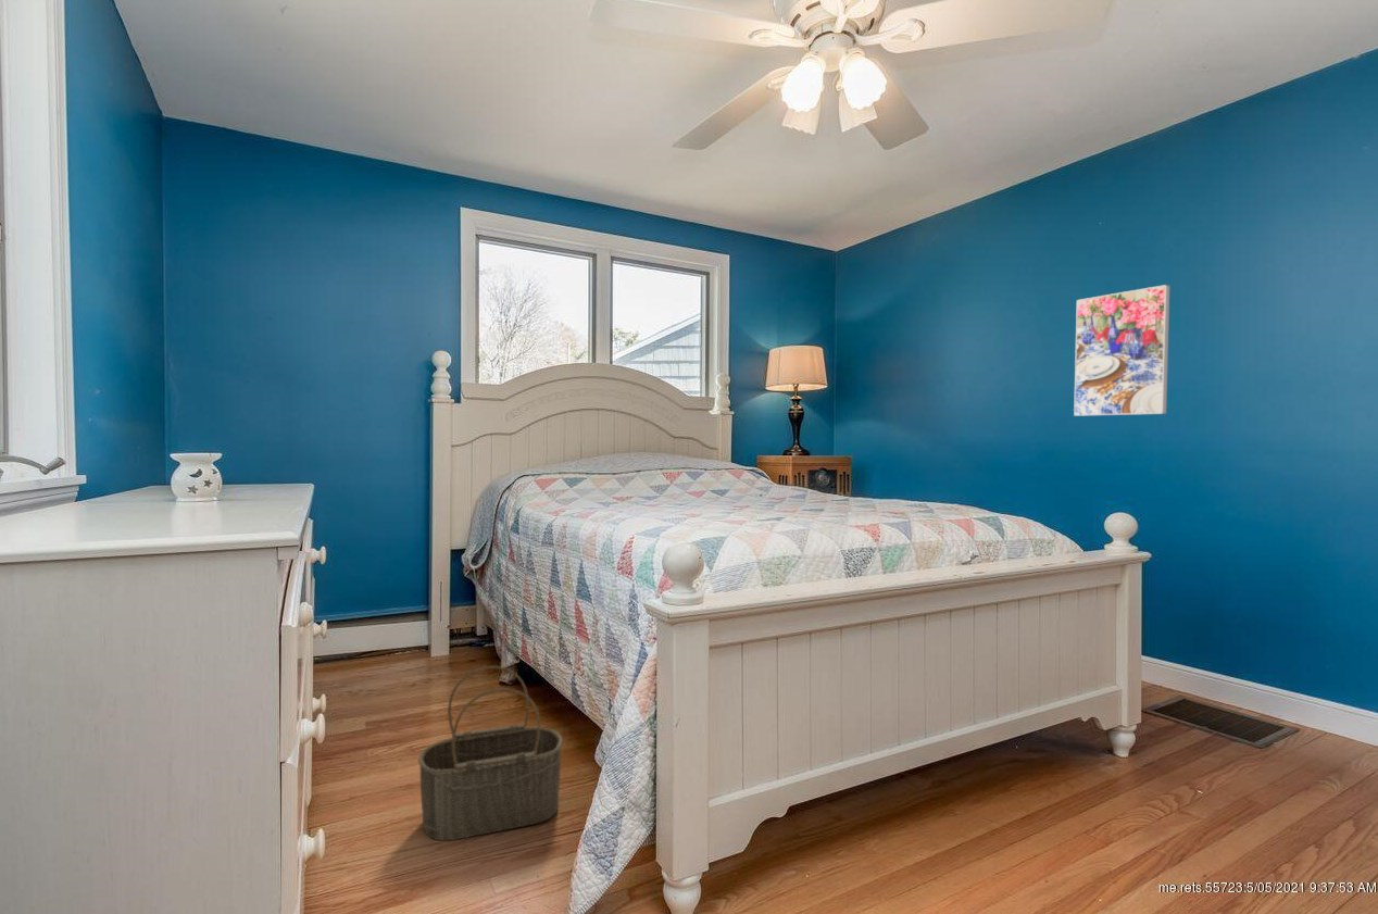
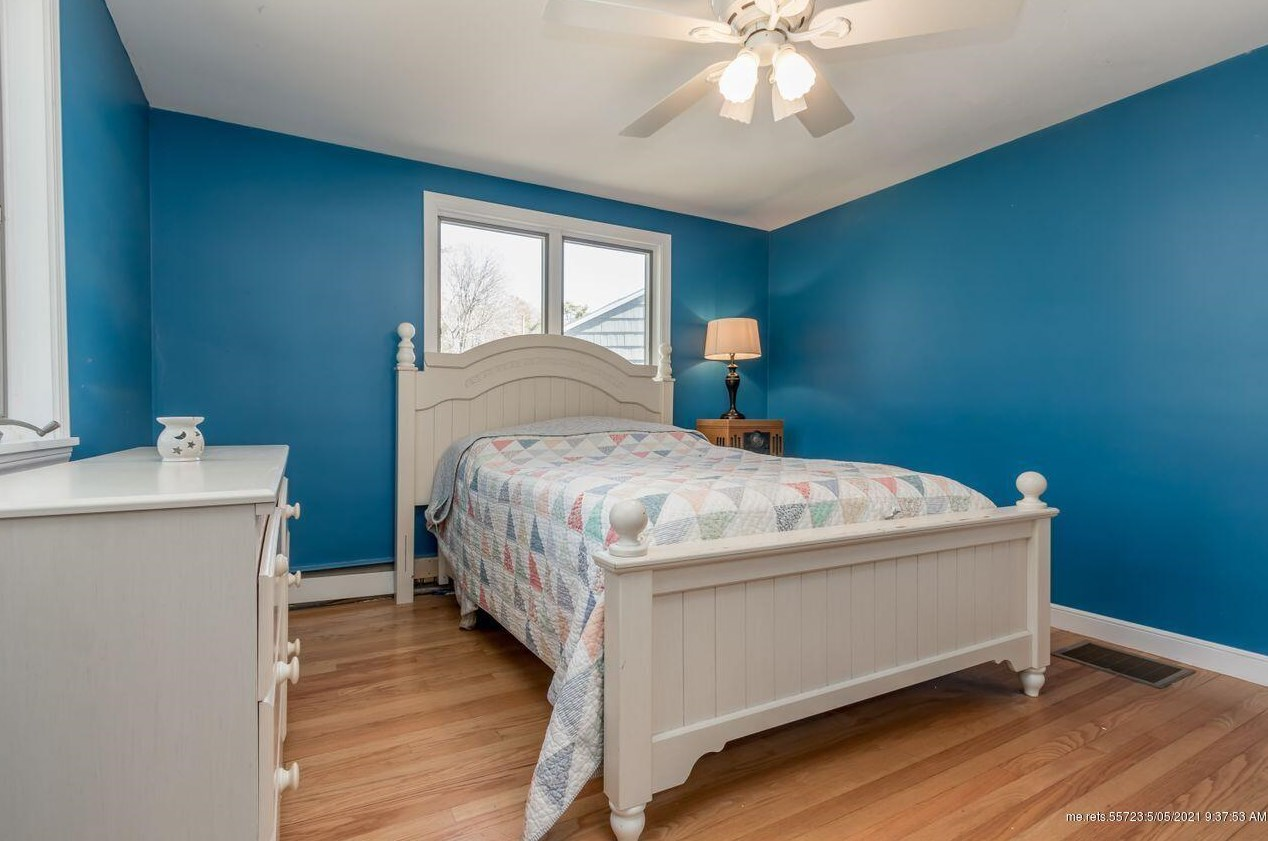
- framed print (1119, 353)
- wicker basket (492, 746)
